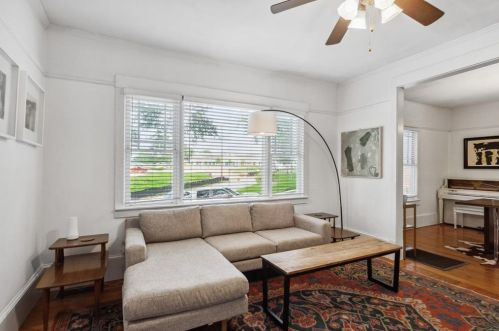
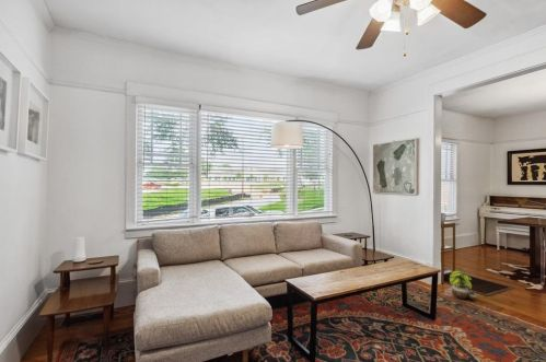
+ potted plant (463, 283)
